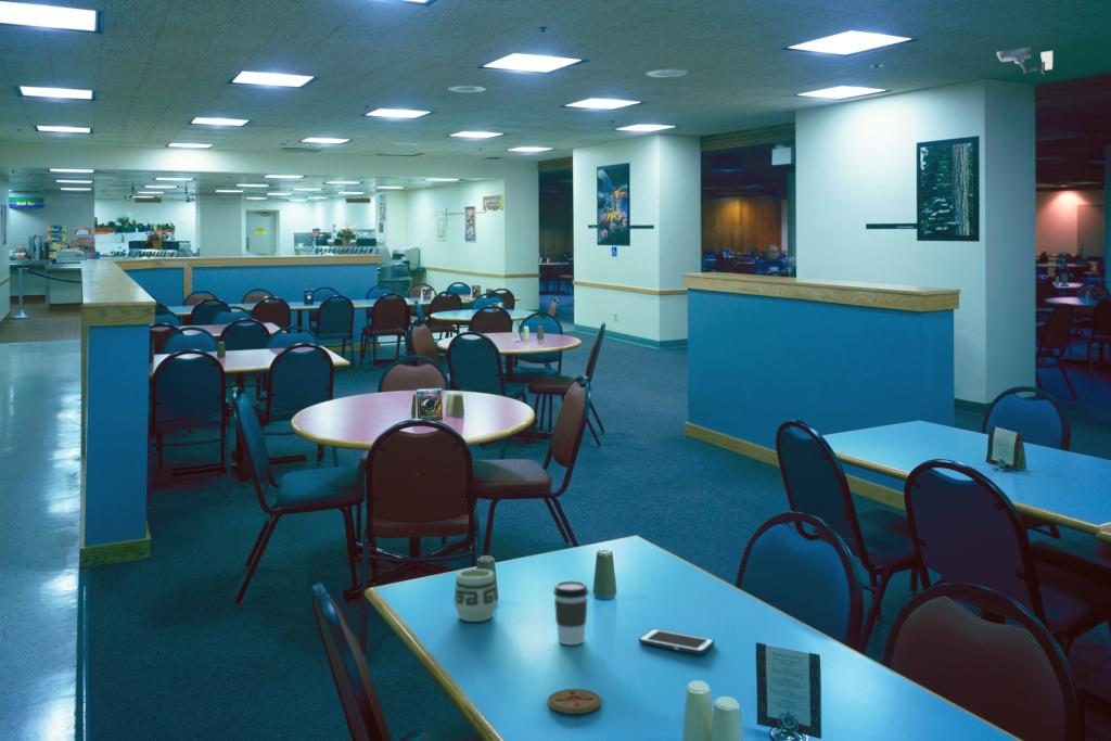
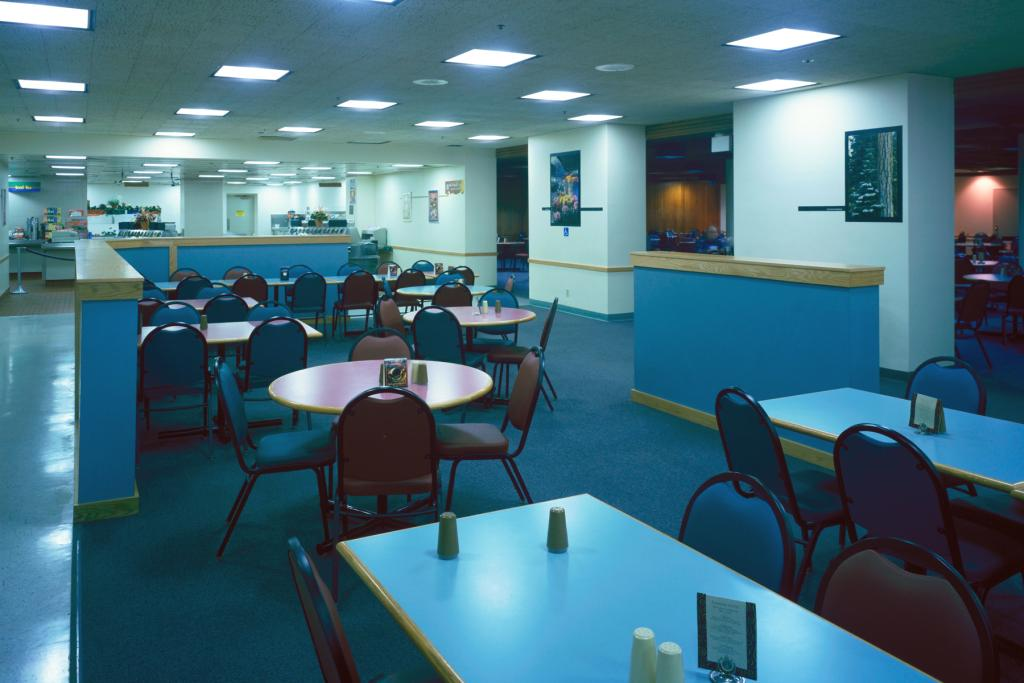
- cell phone (676, 641)
- security camera (1023, 65)
- coffee cup (571, 612)
- coaster (574, 701)
- cup (475, 595)
